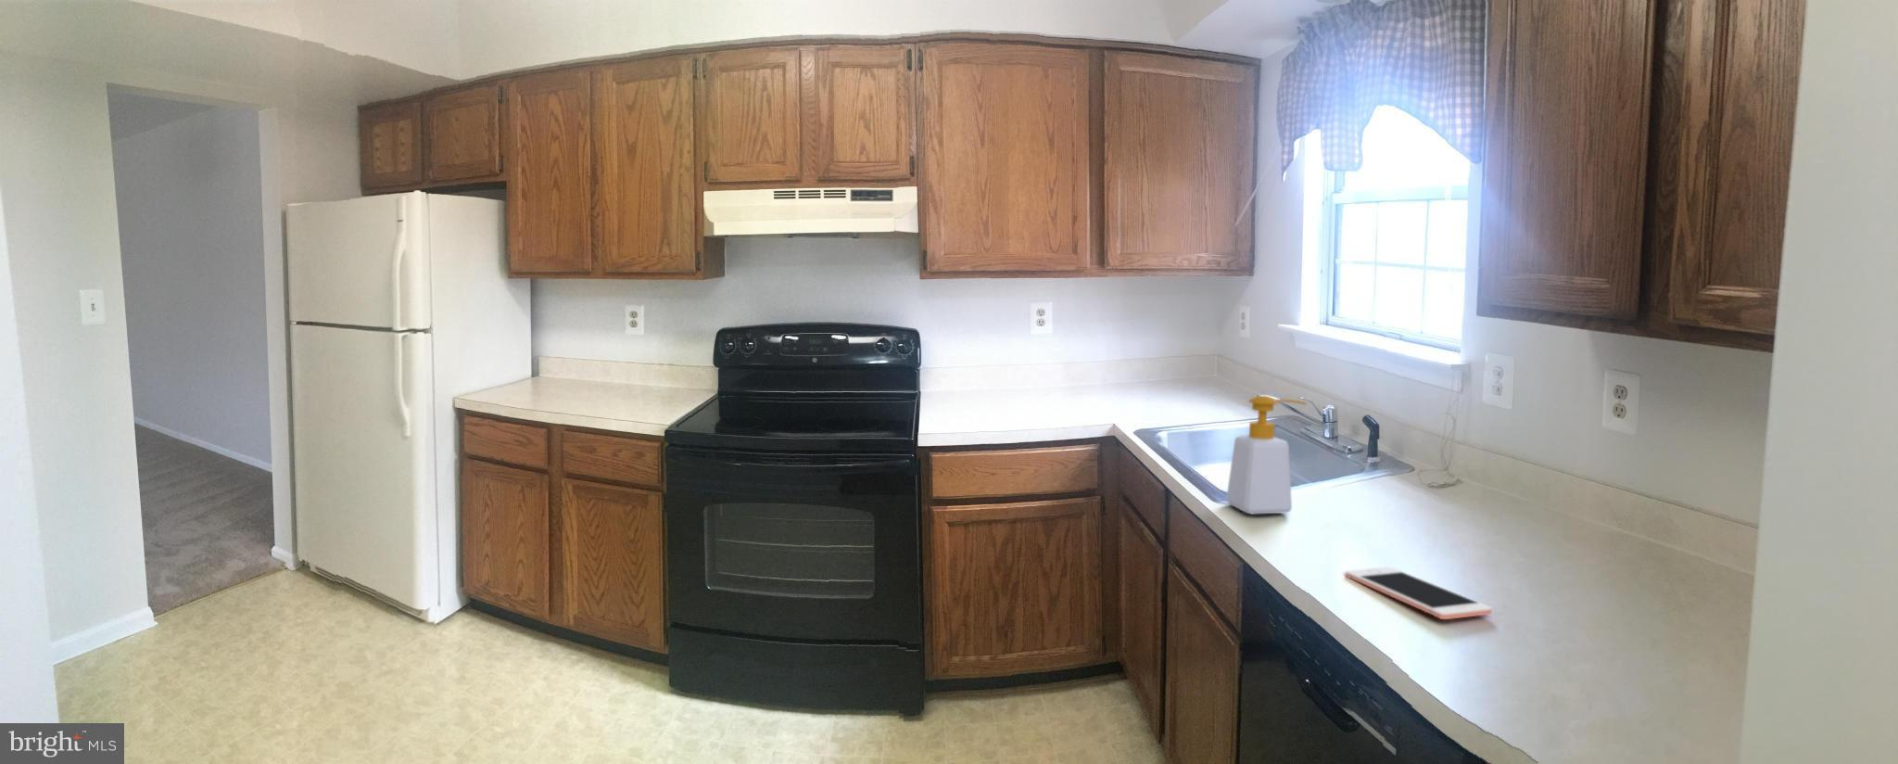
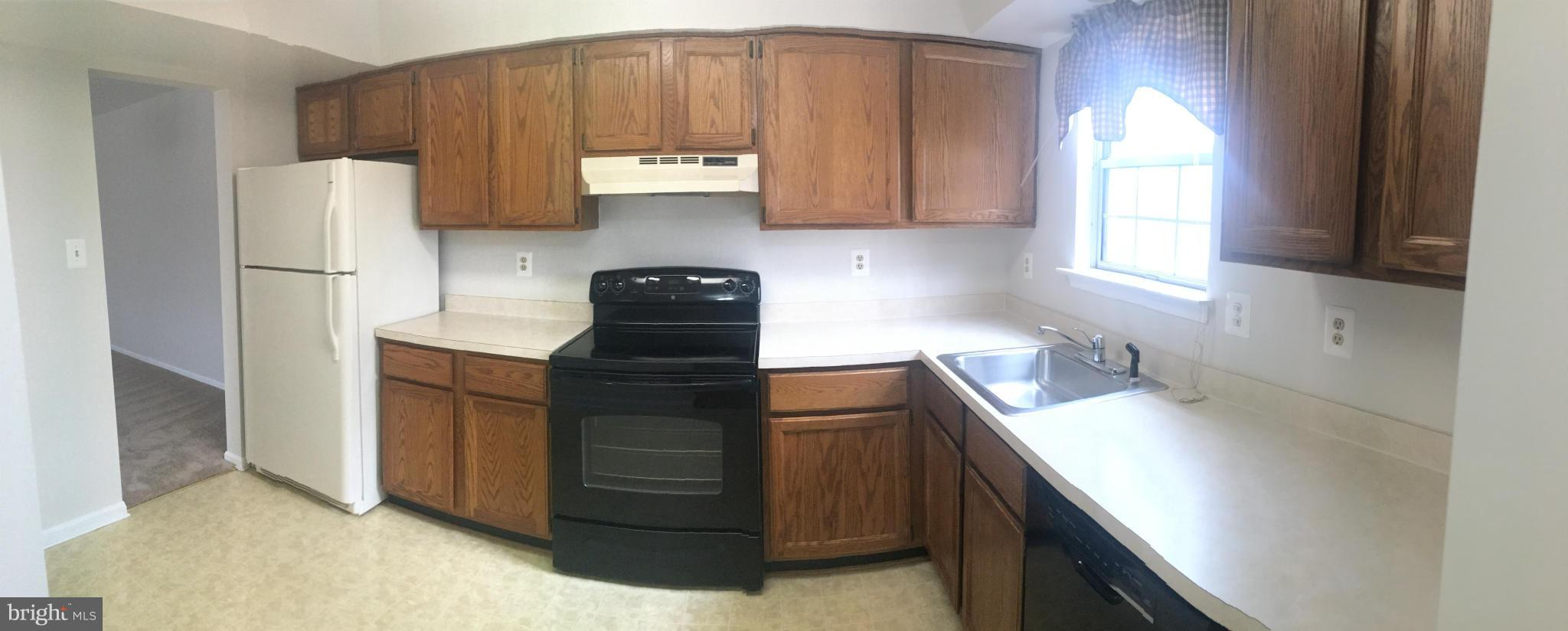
- cell phone (1414, 591)
- soap bottle (1271, 453)
